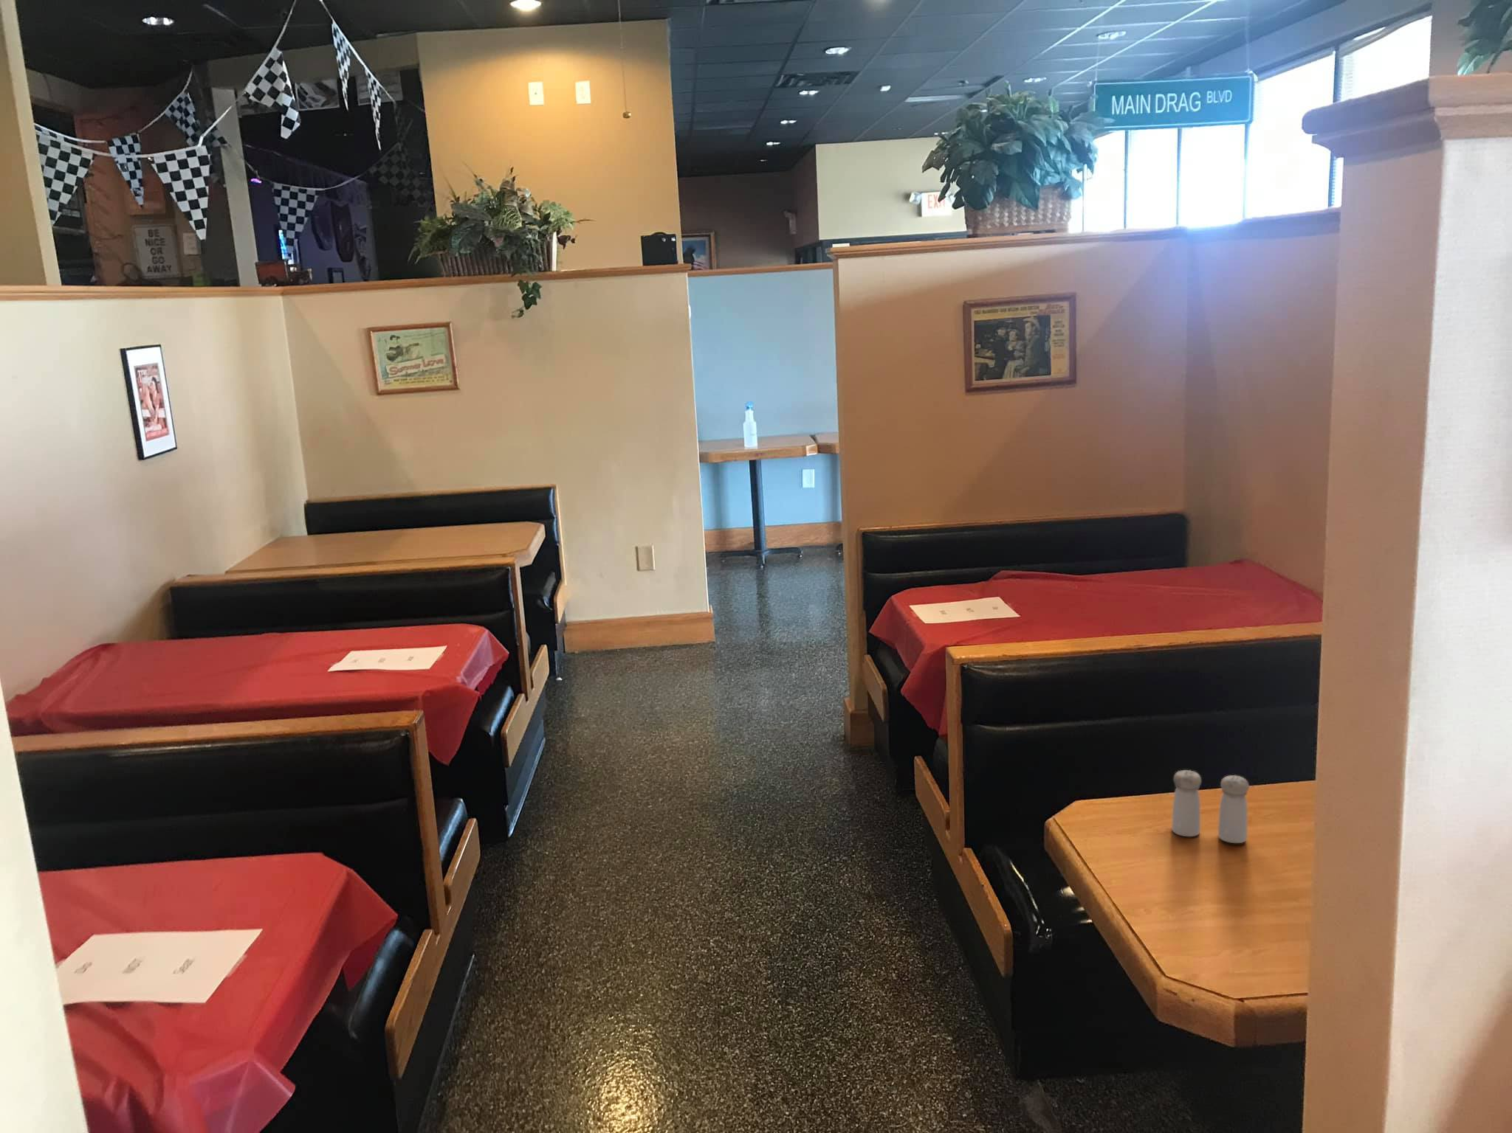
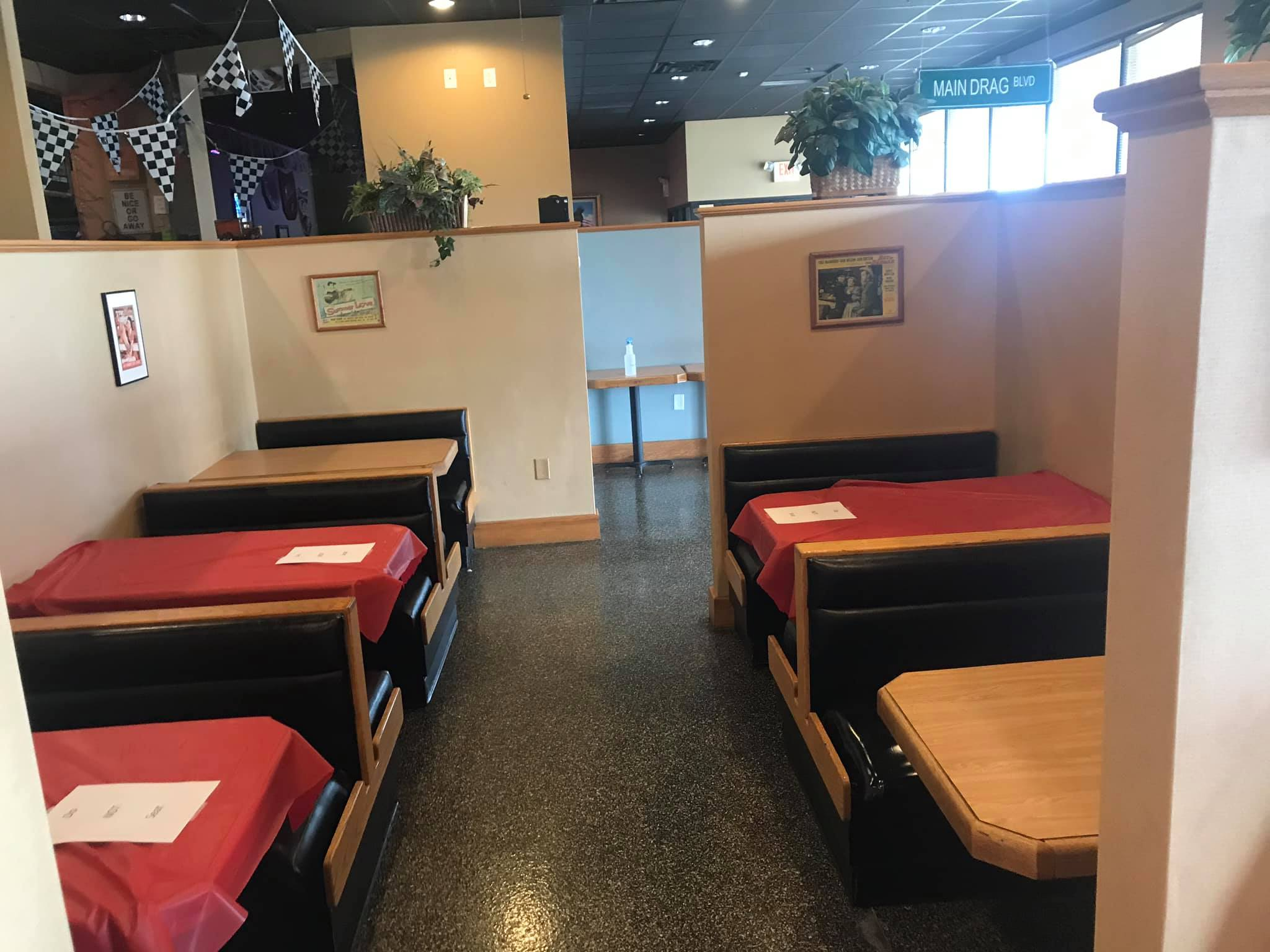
- salt and pepper shaker (1200, 805)
